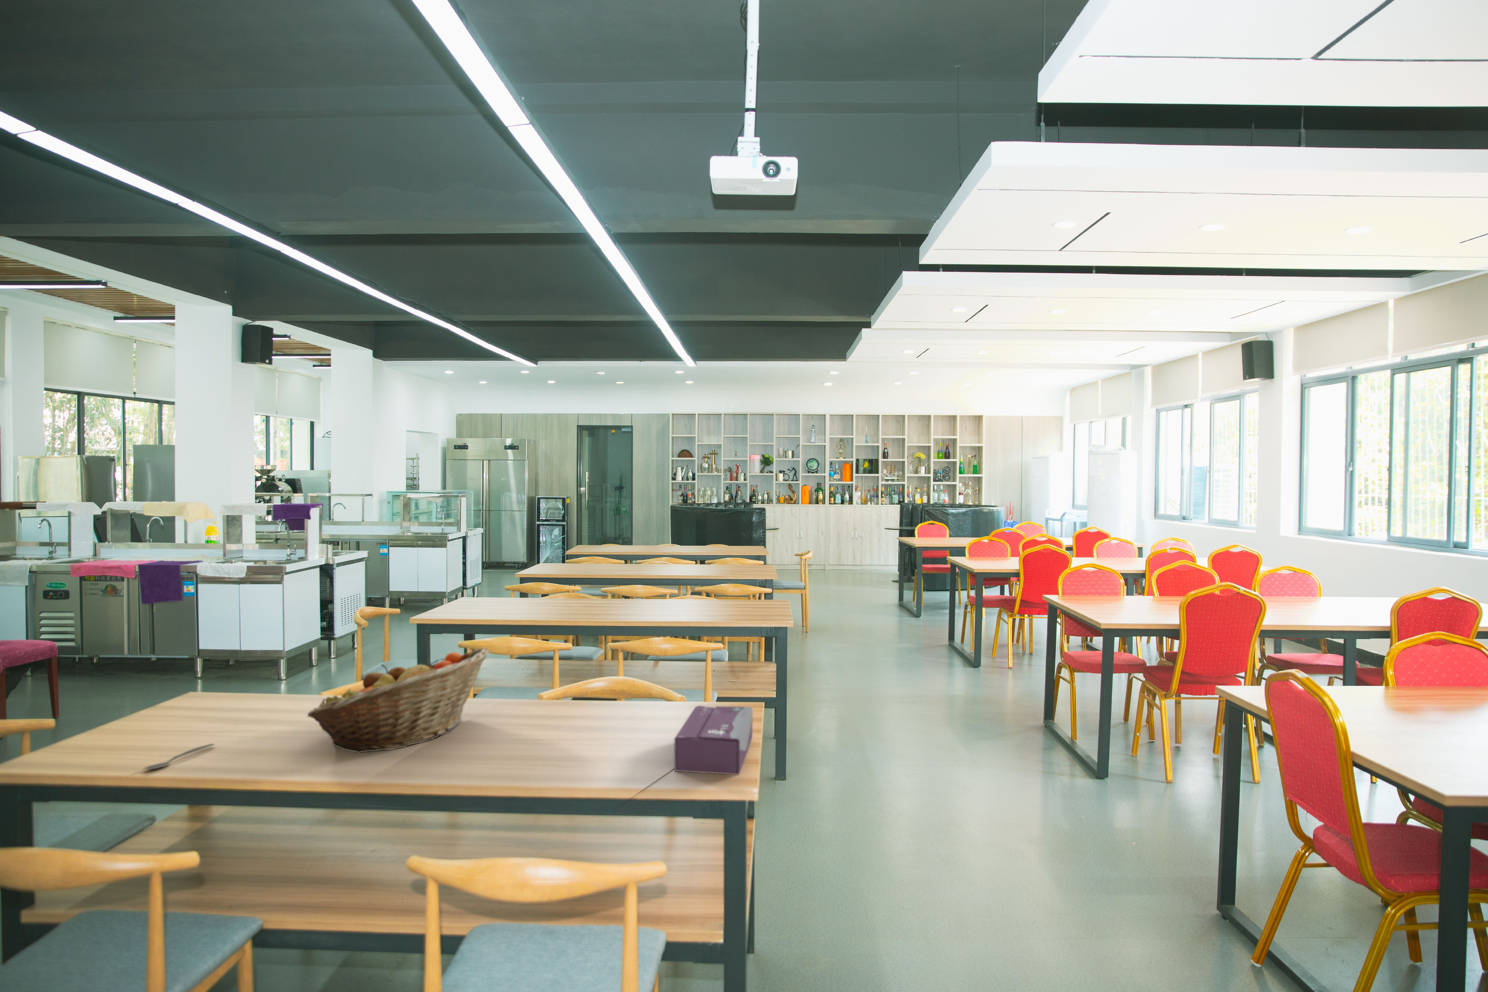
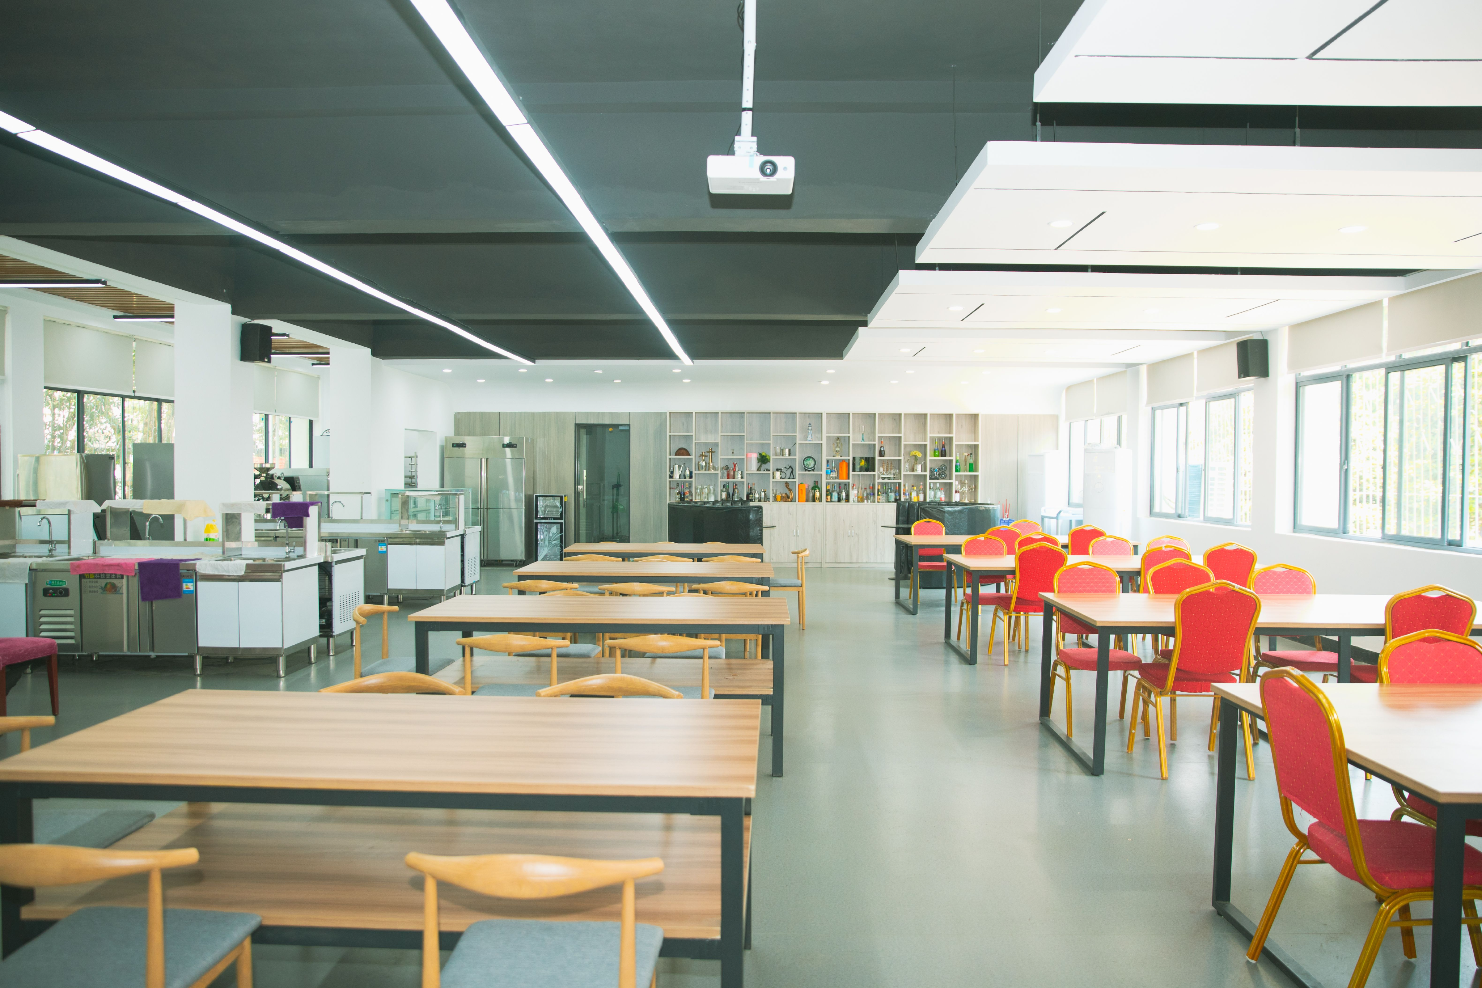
- tissue box (715, 737)
- spoon (180, 756)
- fruit basket (405, 694)
